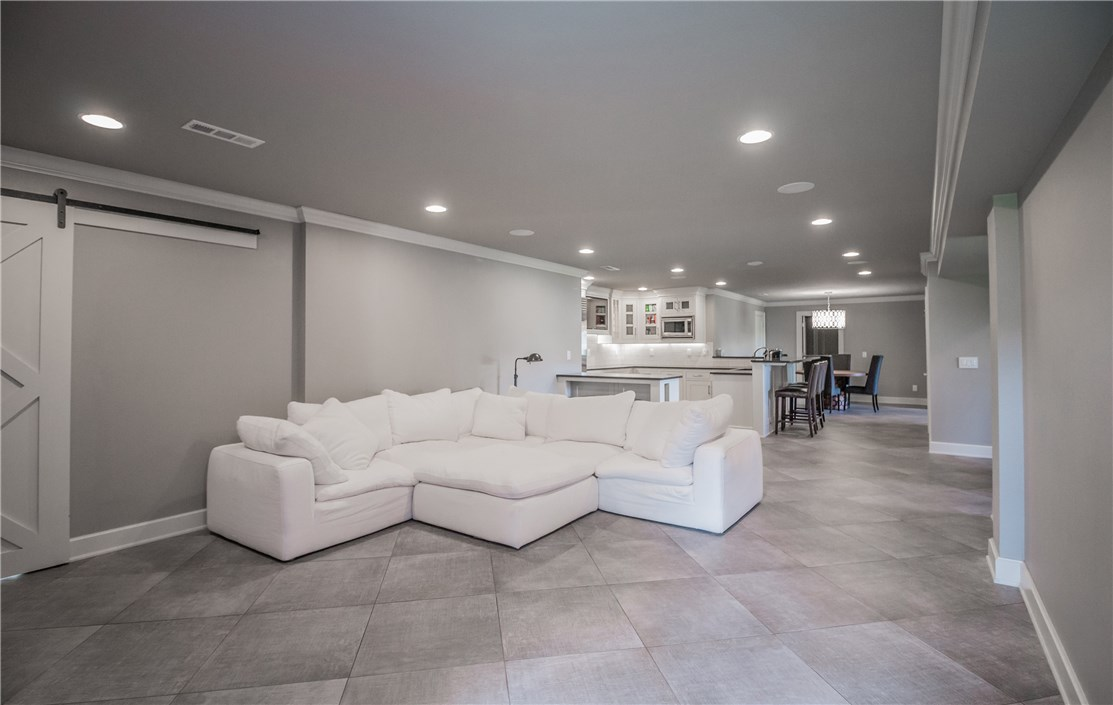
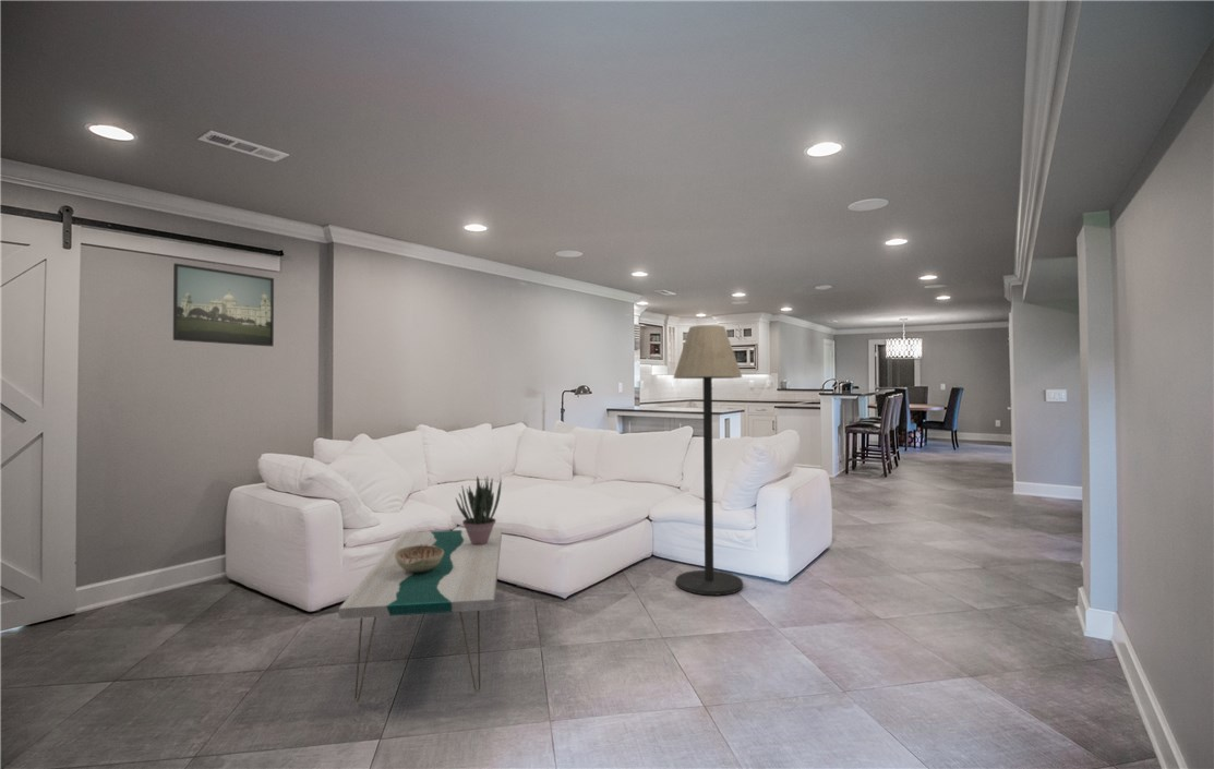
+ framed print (226, 307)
+ potted plant (479, 508)
+ decorative bowl (419, 560)
+ floor lamp (708, 455)
+ coffee table (438, 596)
